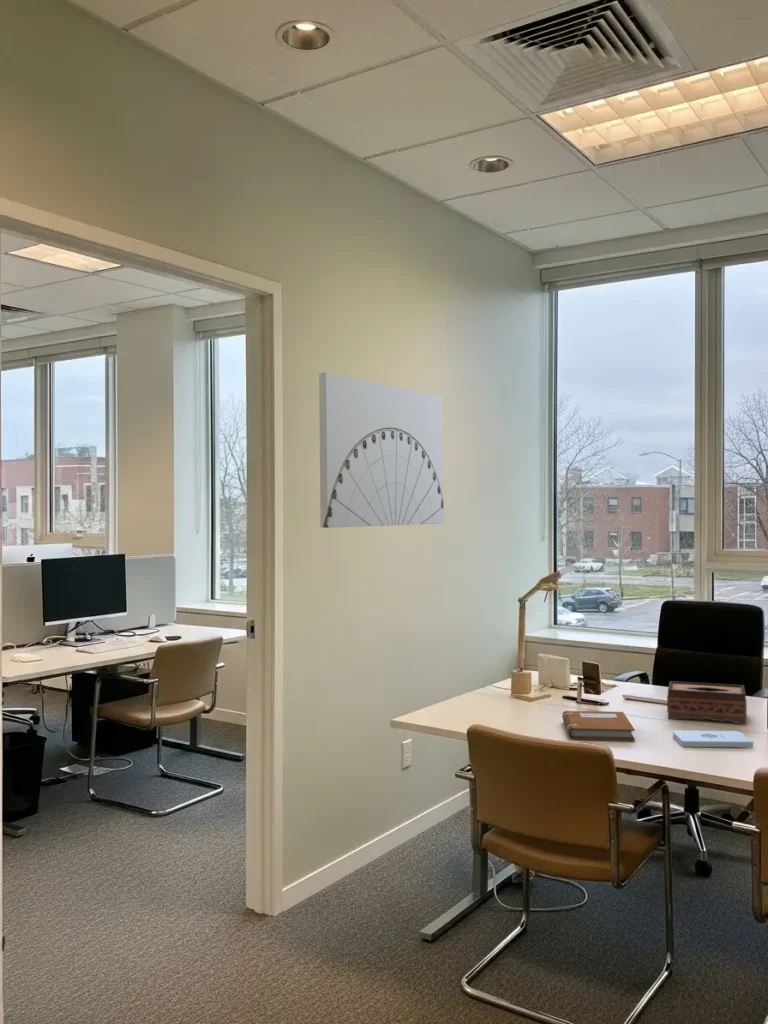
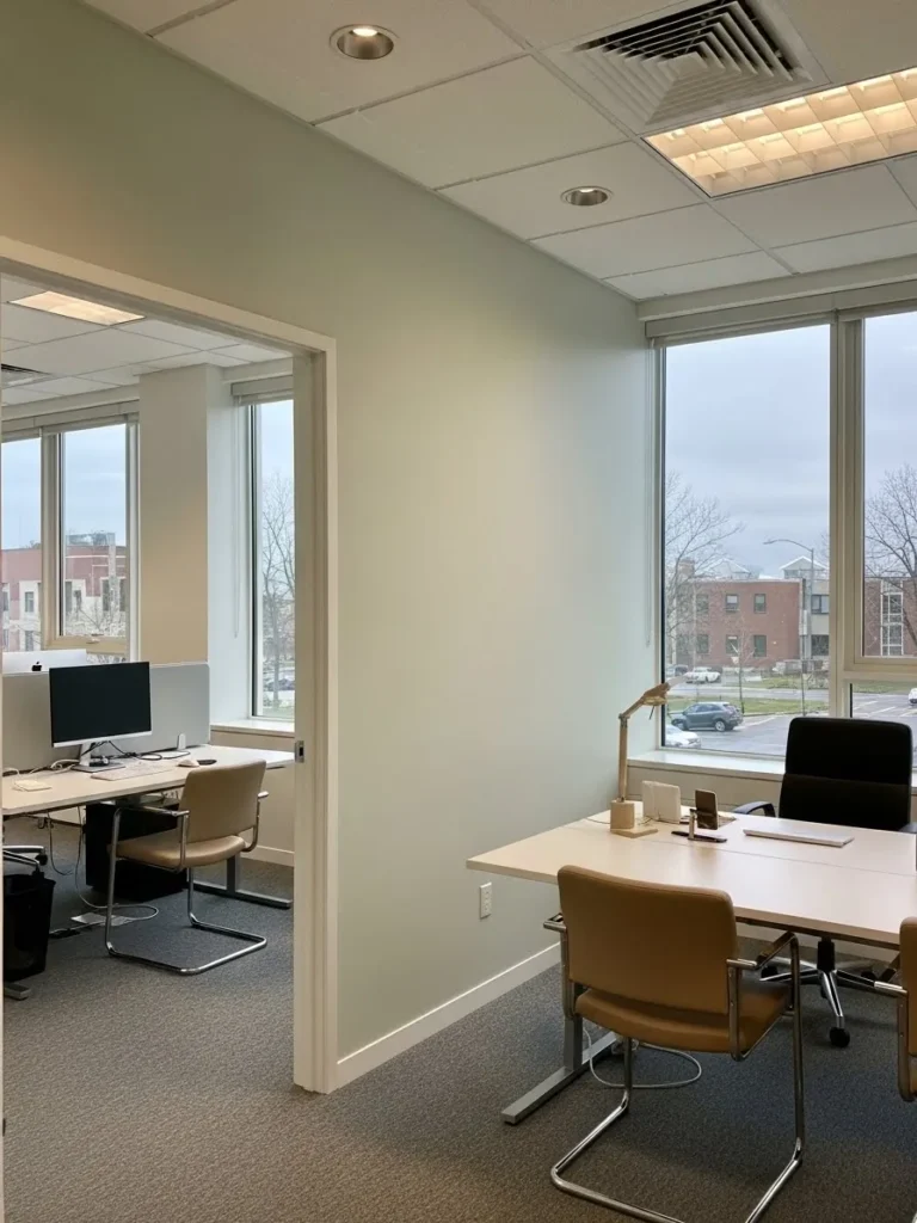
- notepad (711, 738)
- wall art (387, 455)
- notebook (596, 724)
- tissue box (706, 701)
